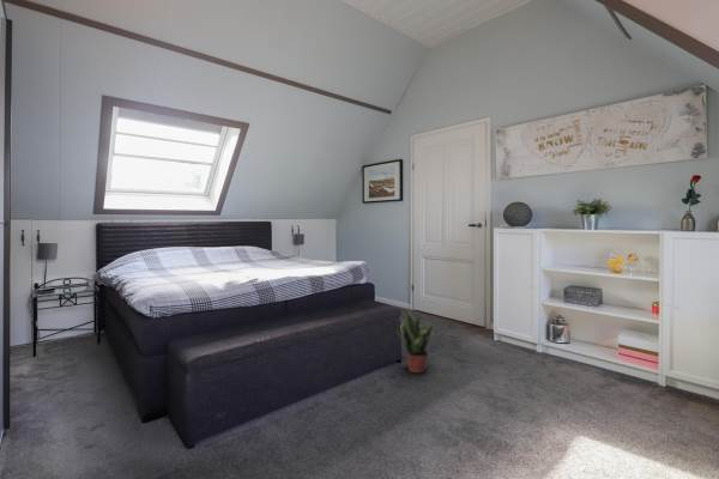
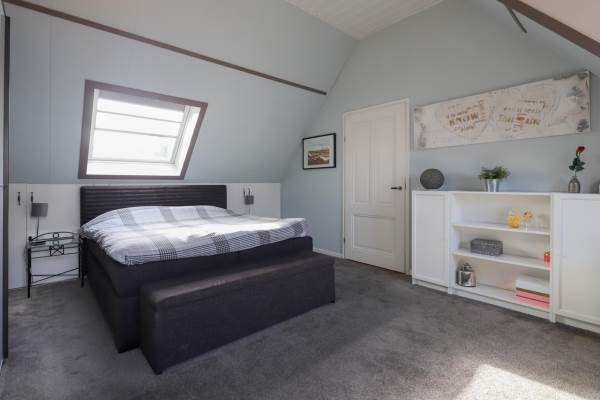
- potted plant (419, 338)
